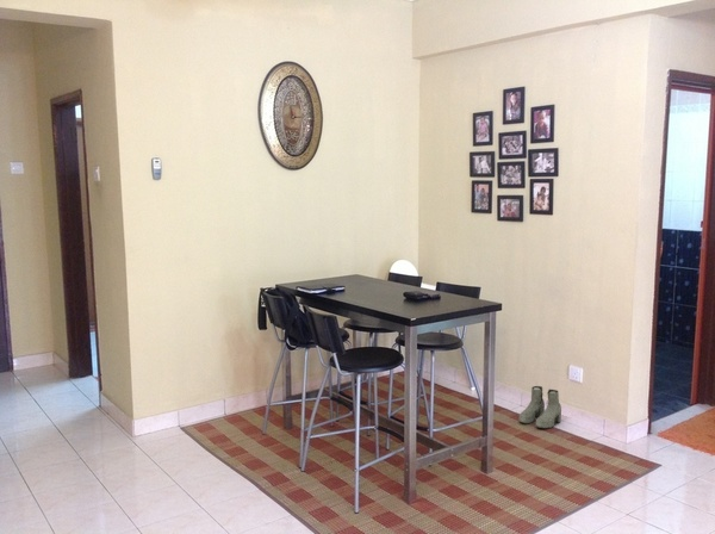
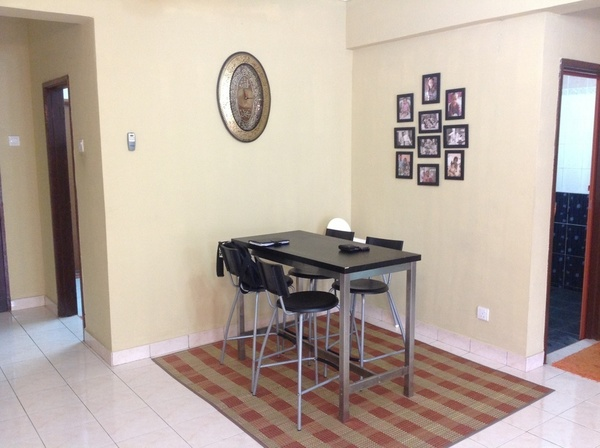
- boots (541, 405)
